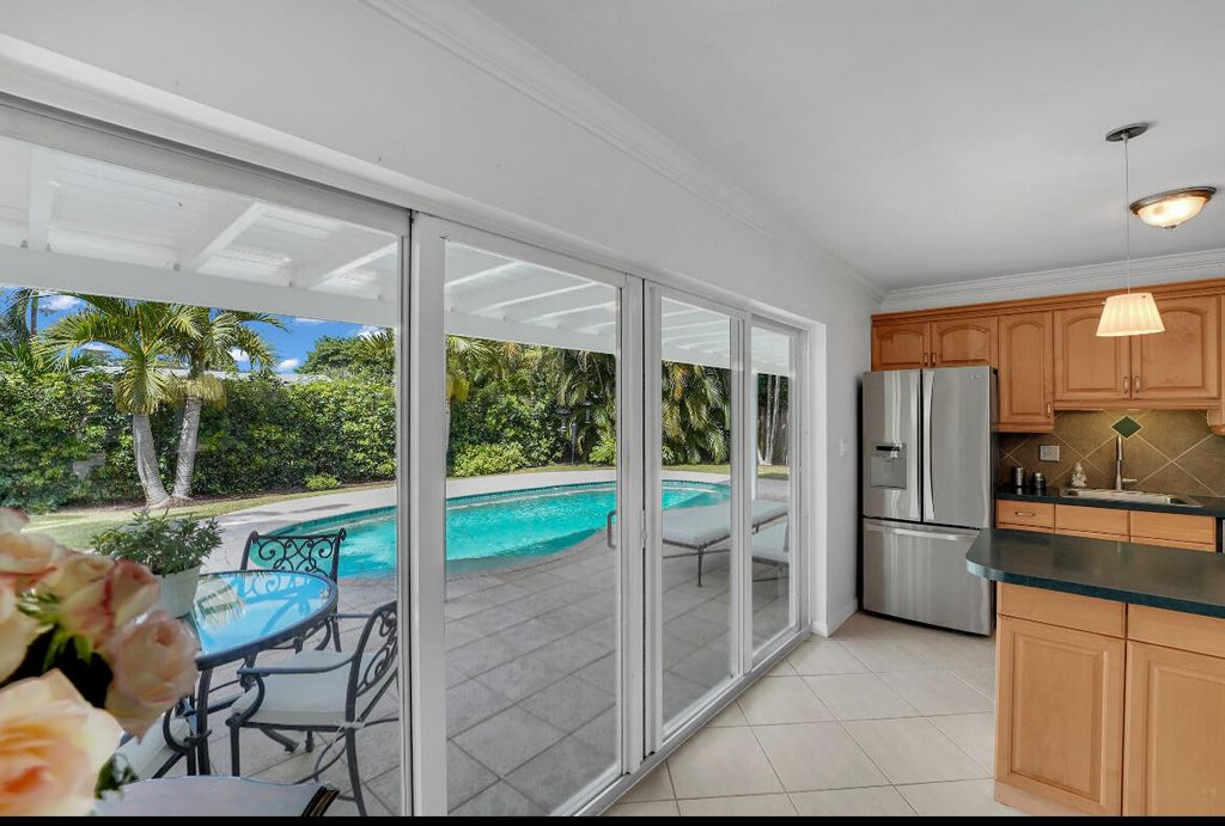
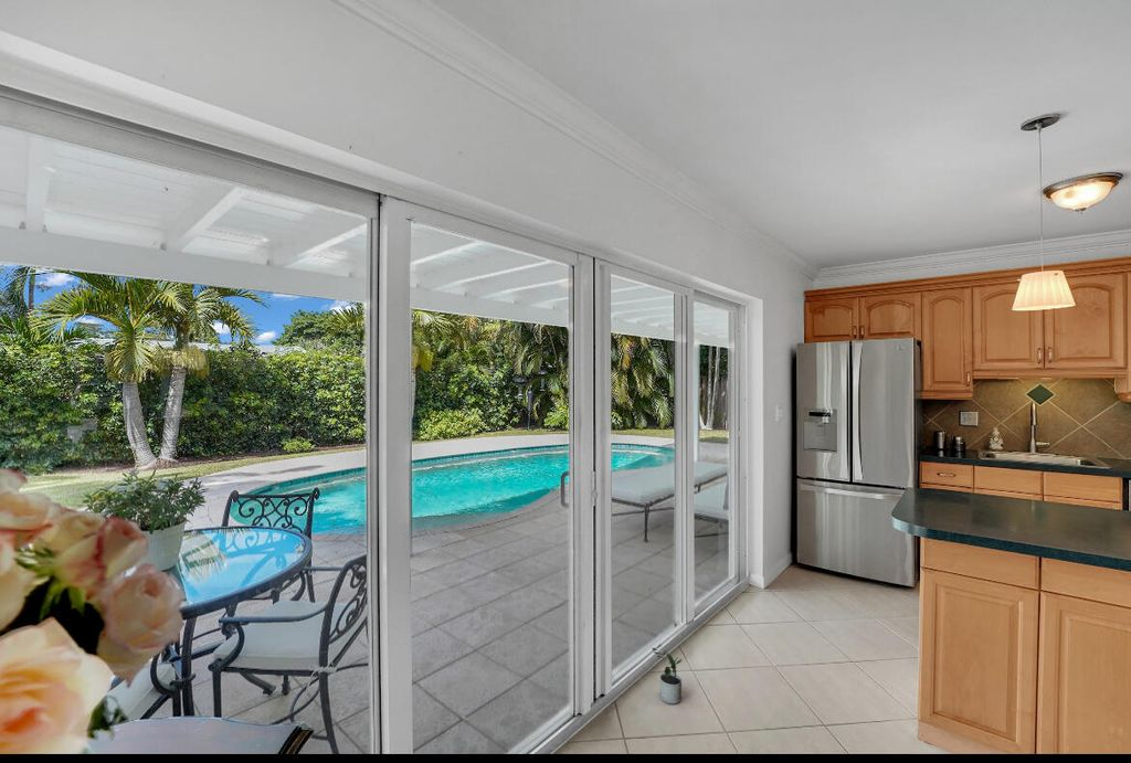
+ potted plant (668, 674)
